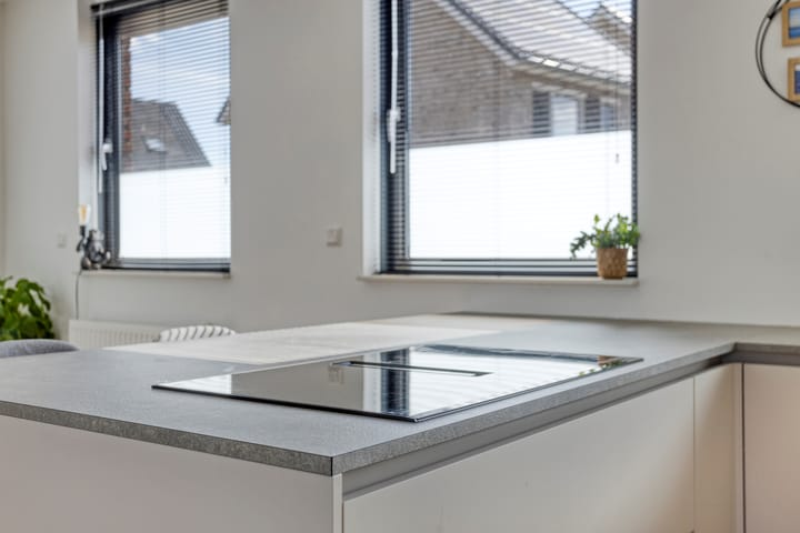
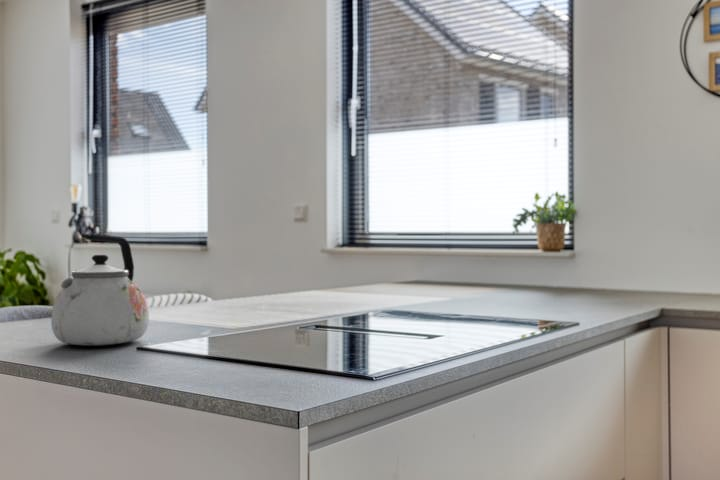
+ kettle (99, 288)
